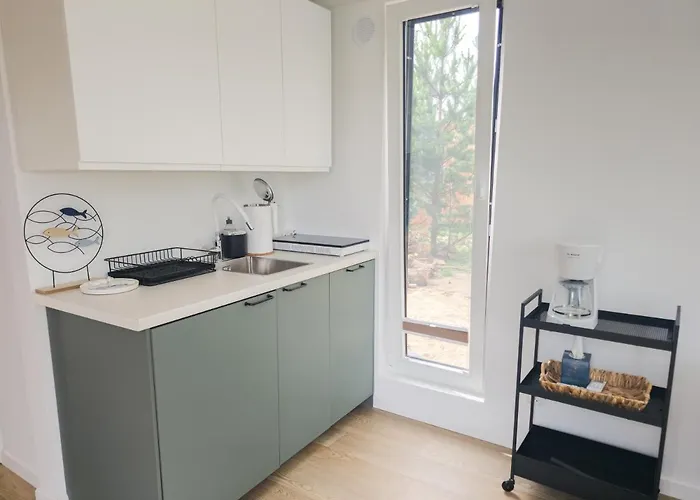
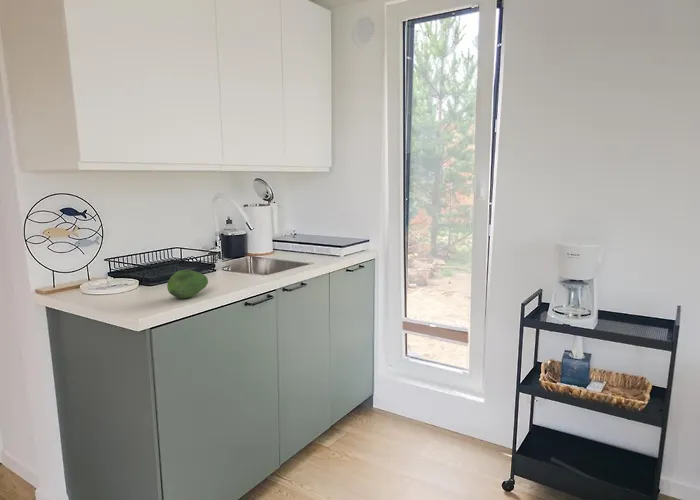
+ fruit (188, 283)
